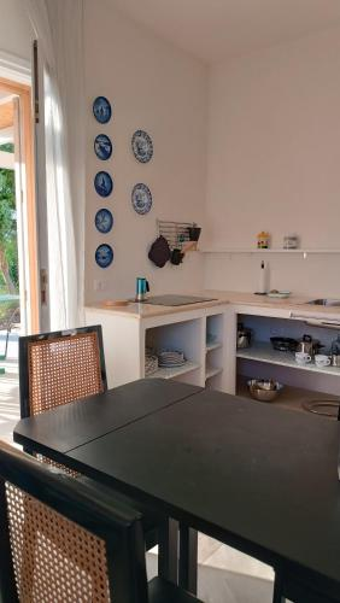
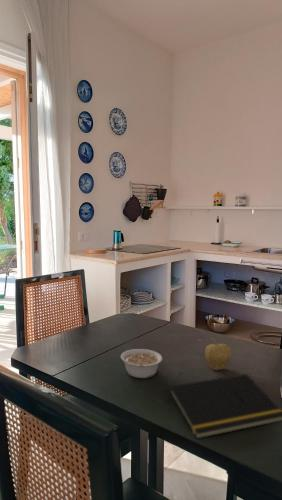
+ notepad (224, 402)
+ legume (142, 363)
+ fruit (218, 353)
